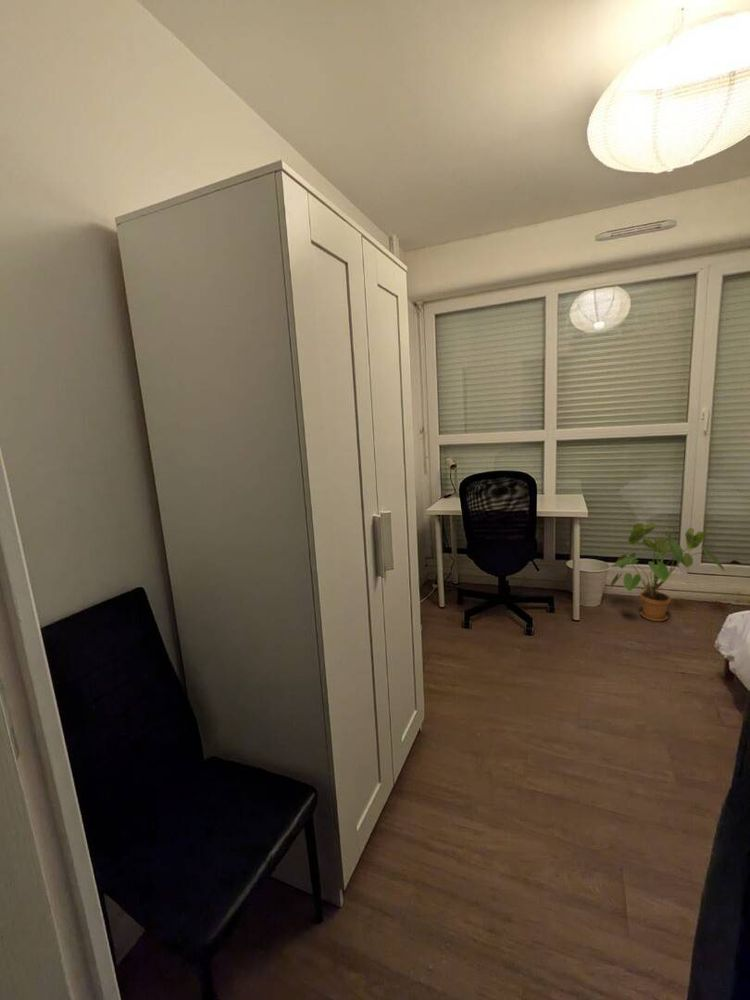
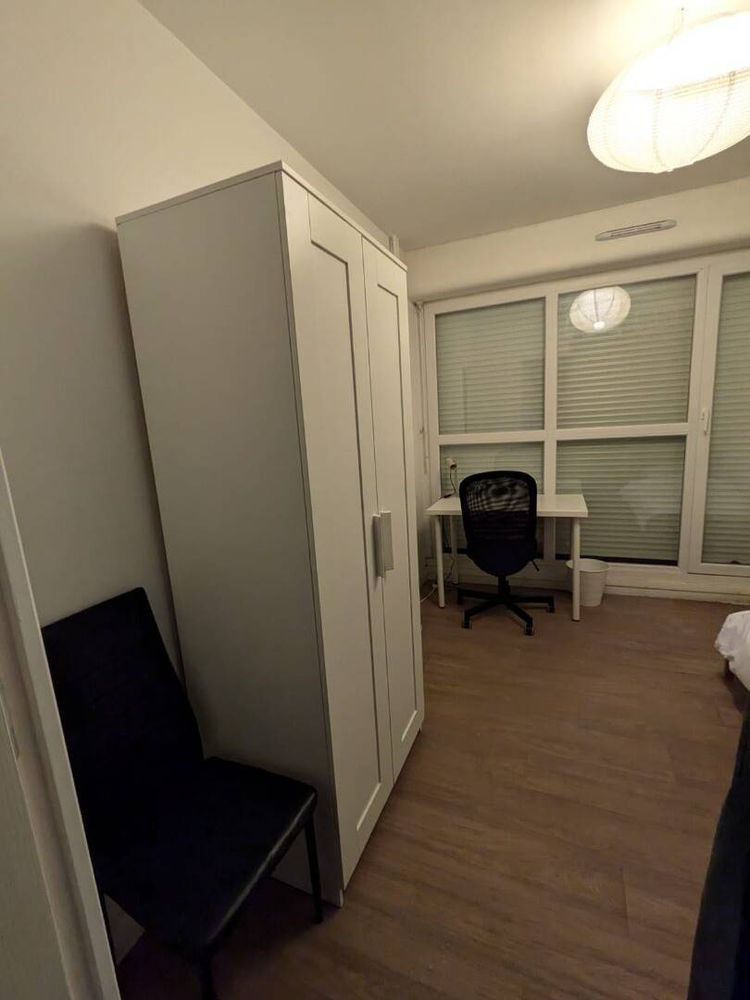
- house plant (662, 570)
